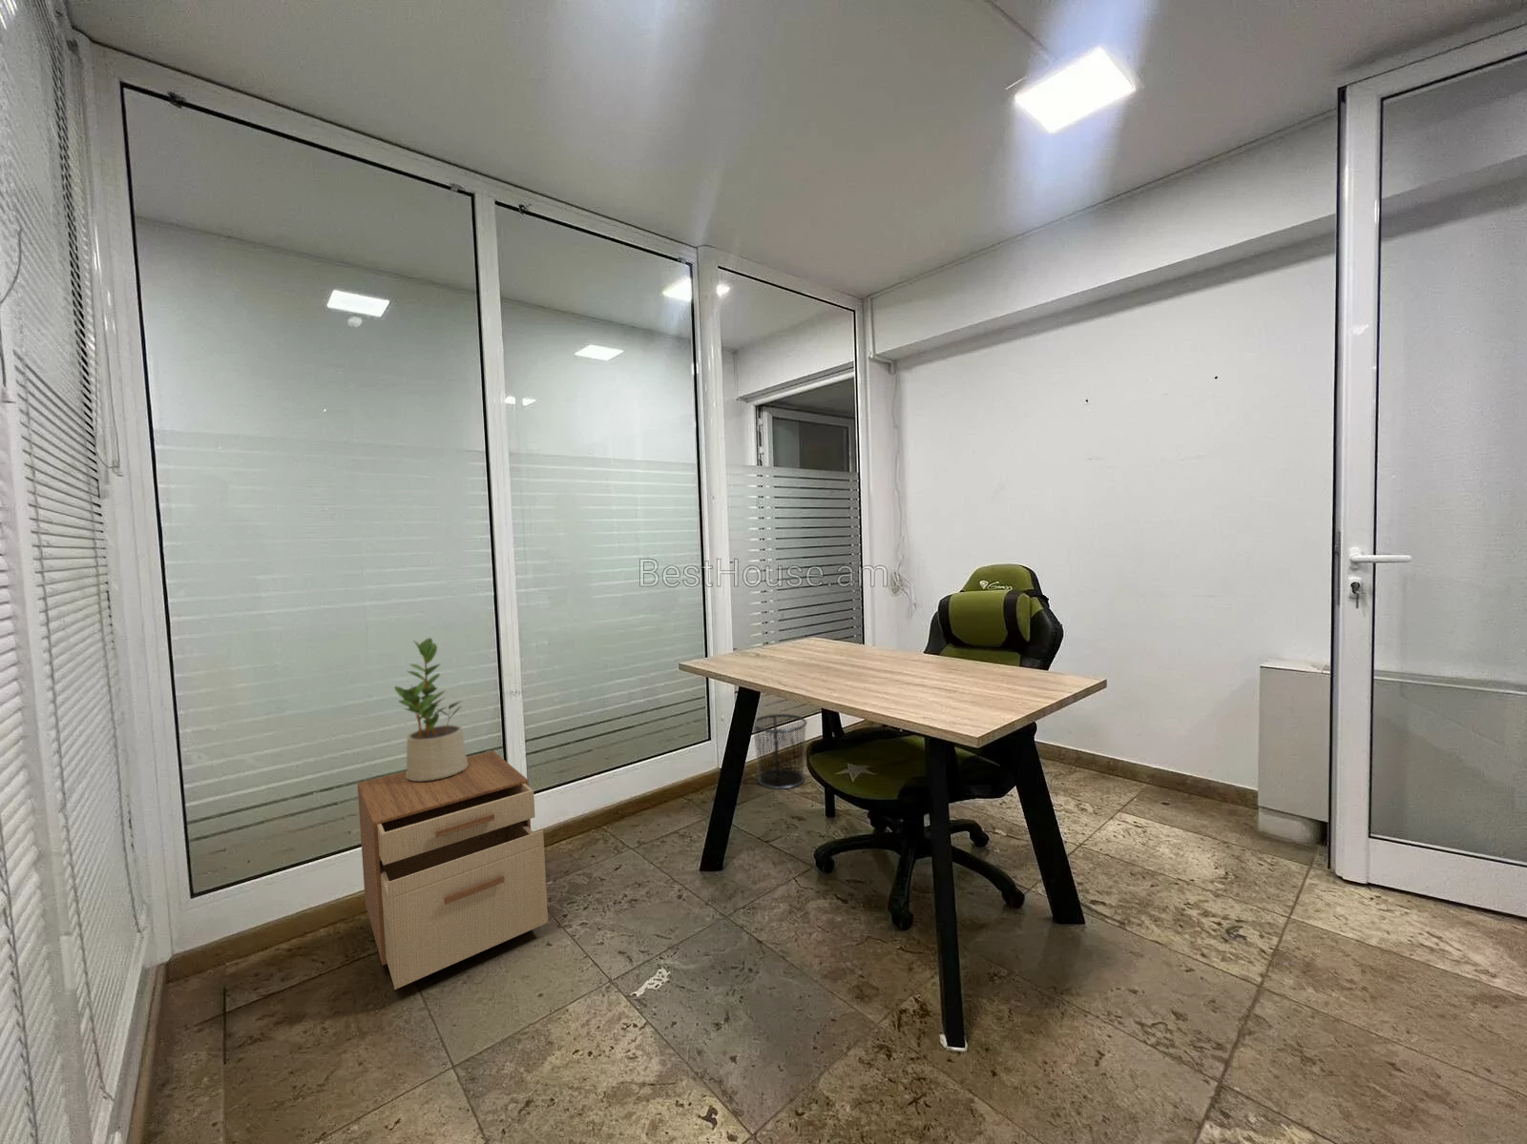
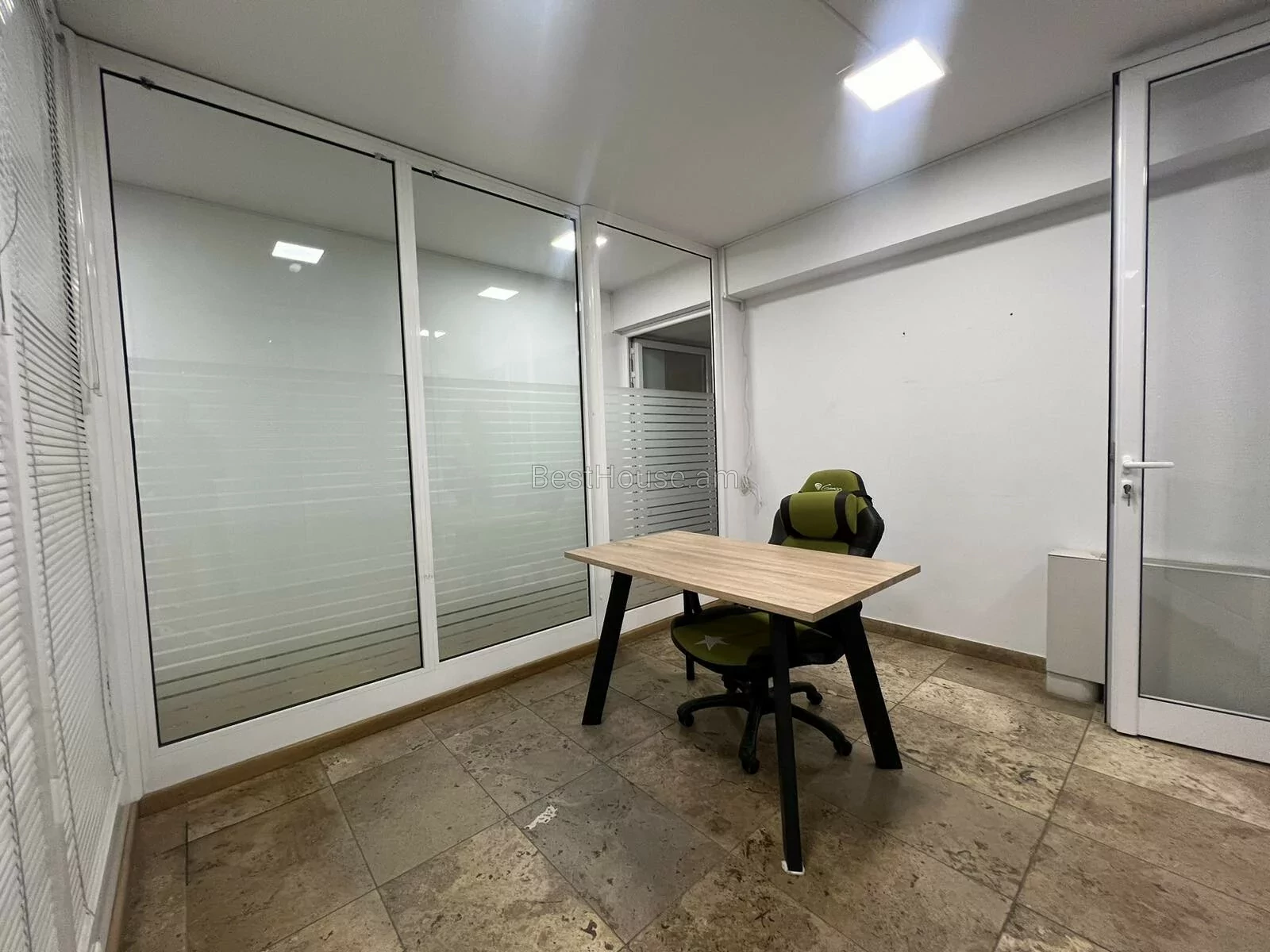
- potted plant (429, 707)
- filing cabinet (451, 857)
- waste bin (780, 750)
